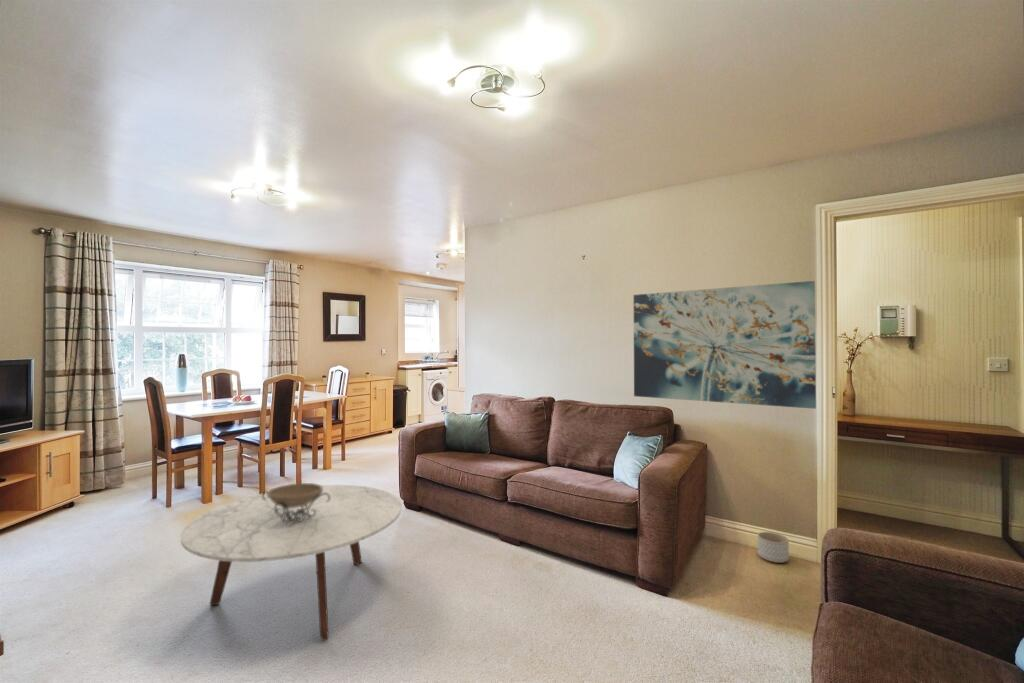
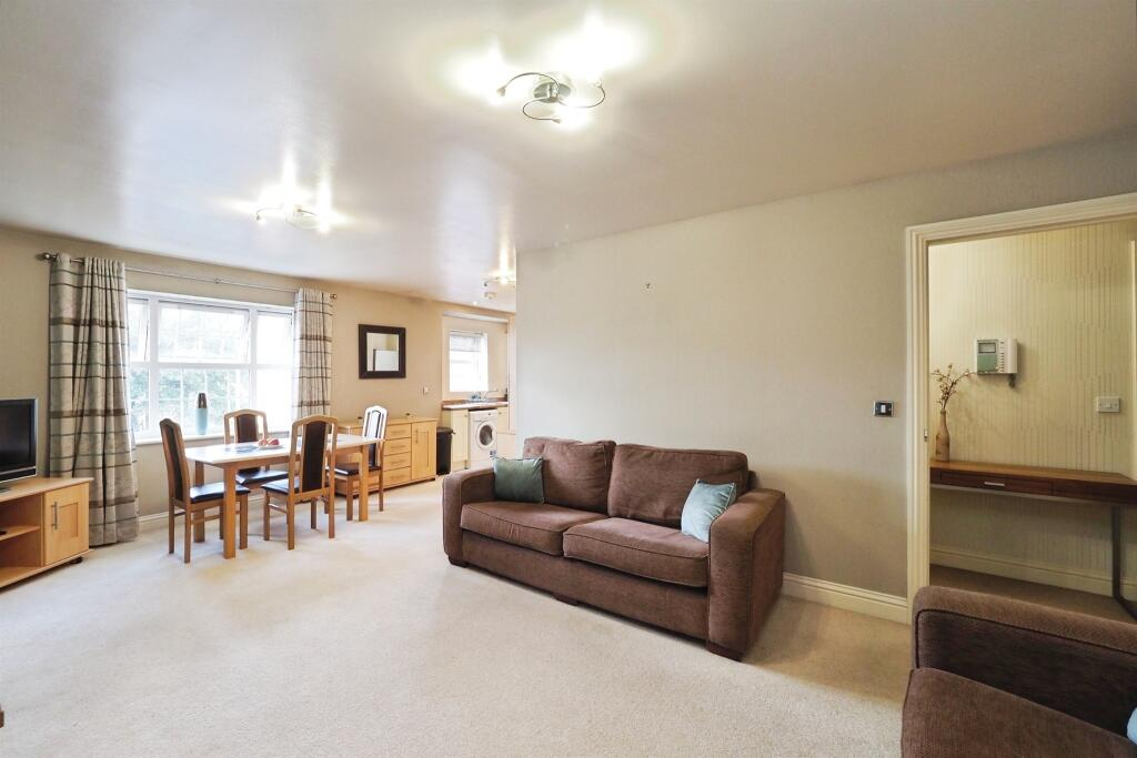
- wall art (714, 345)
- coffee table (300, 556)
- planter (772, 547)
- decorative bowl (295, 505)
